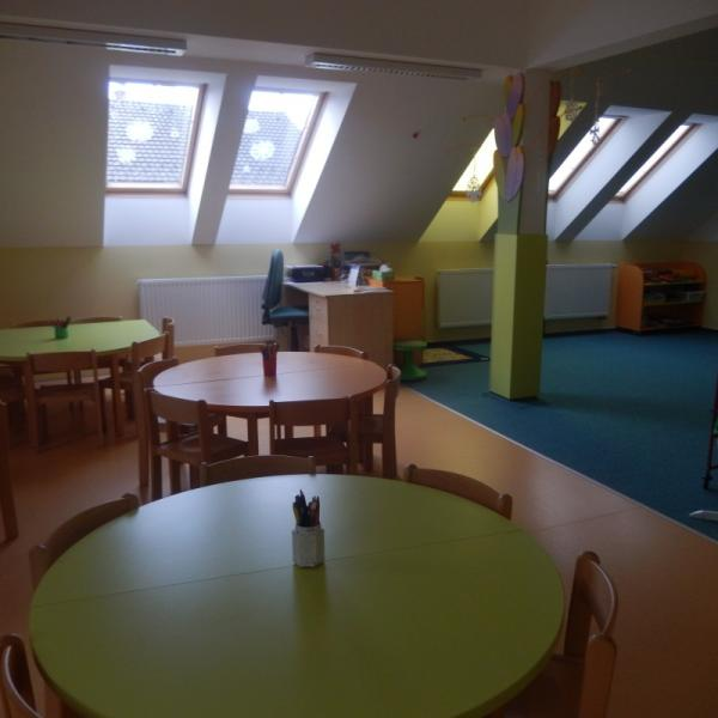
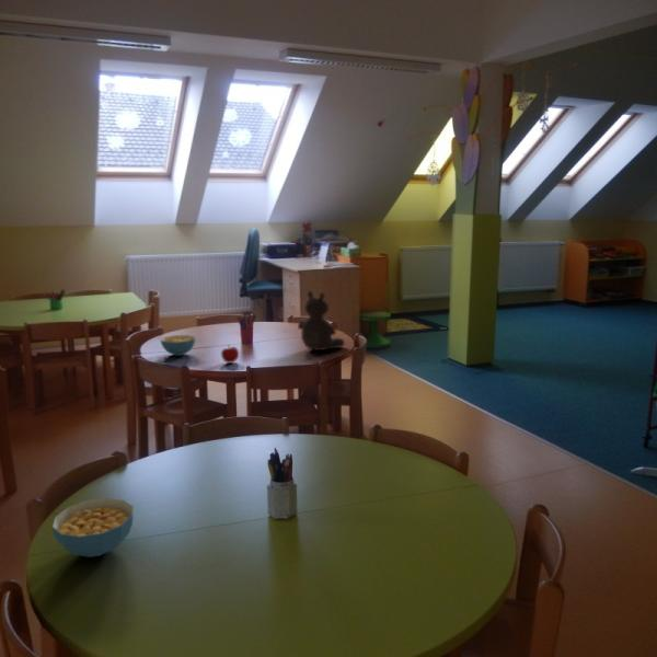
+ cereal bowl (95, 533)
+ teddy bear (322, 320)
+ fruit (230, 354)
+ cereal bowl (178, 346)
